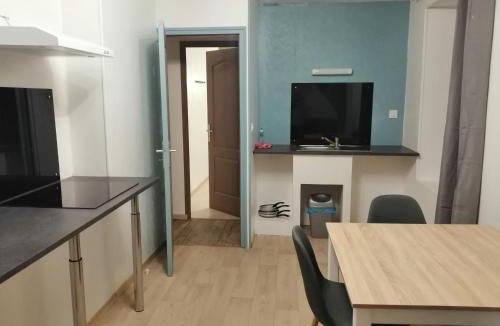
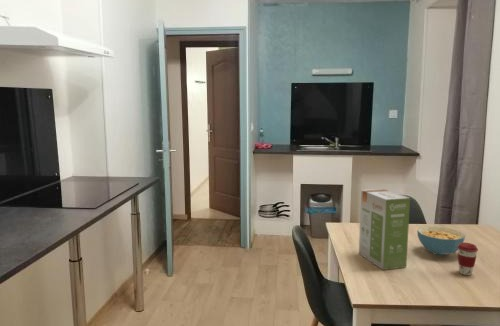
+ food box (383, 227)
+ cereal bowl (440, 242)
+ coffee cup (466, 259)
